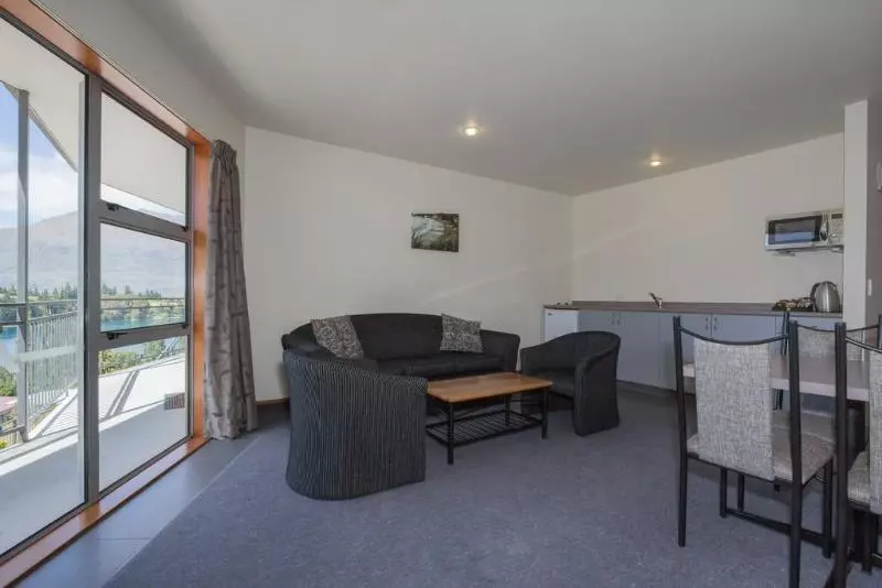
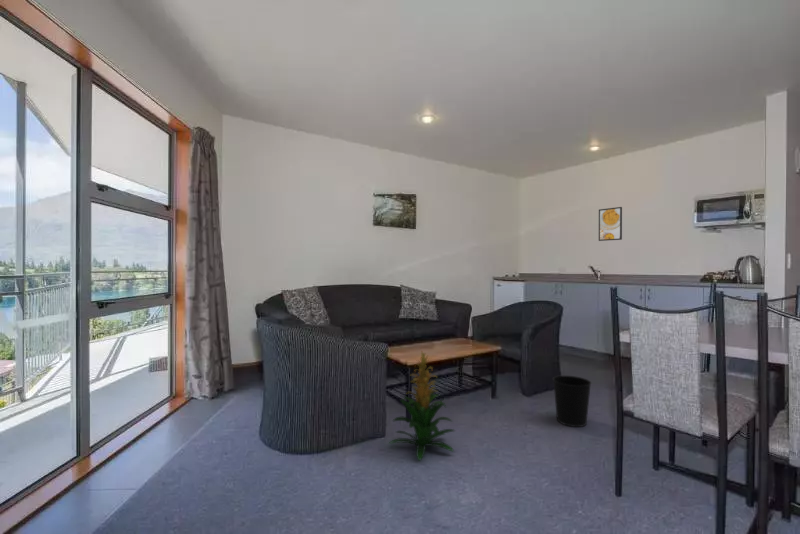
+ wastebasket (571, 400)
+ indoor plant (422, 399)
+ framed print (610, 224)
